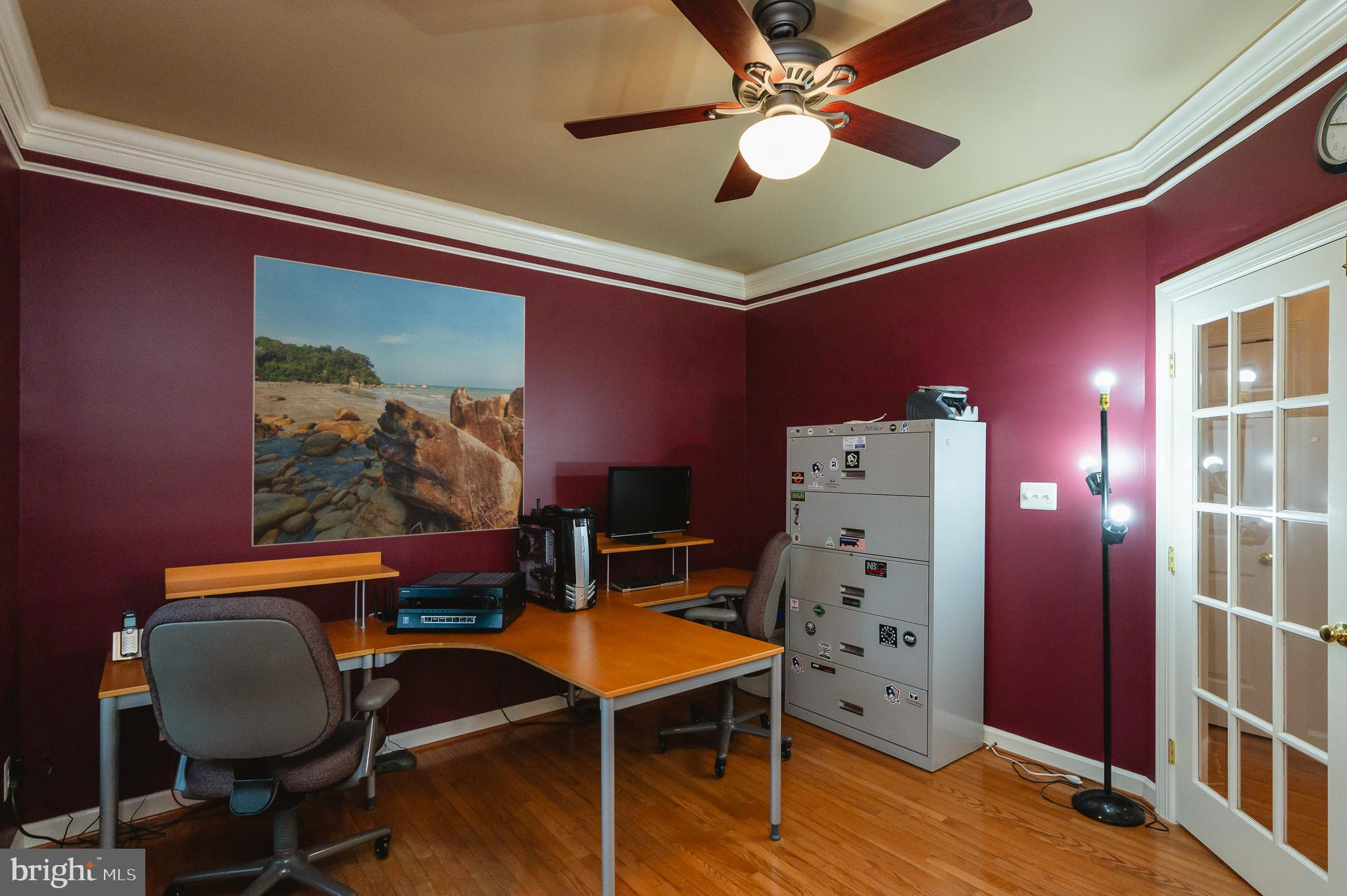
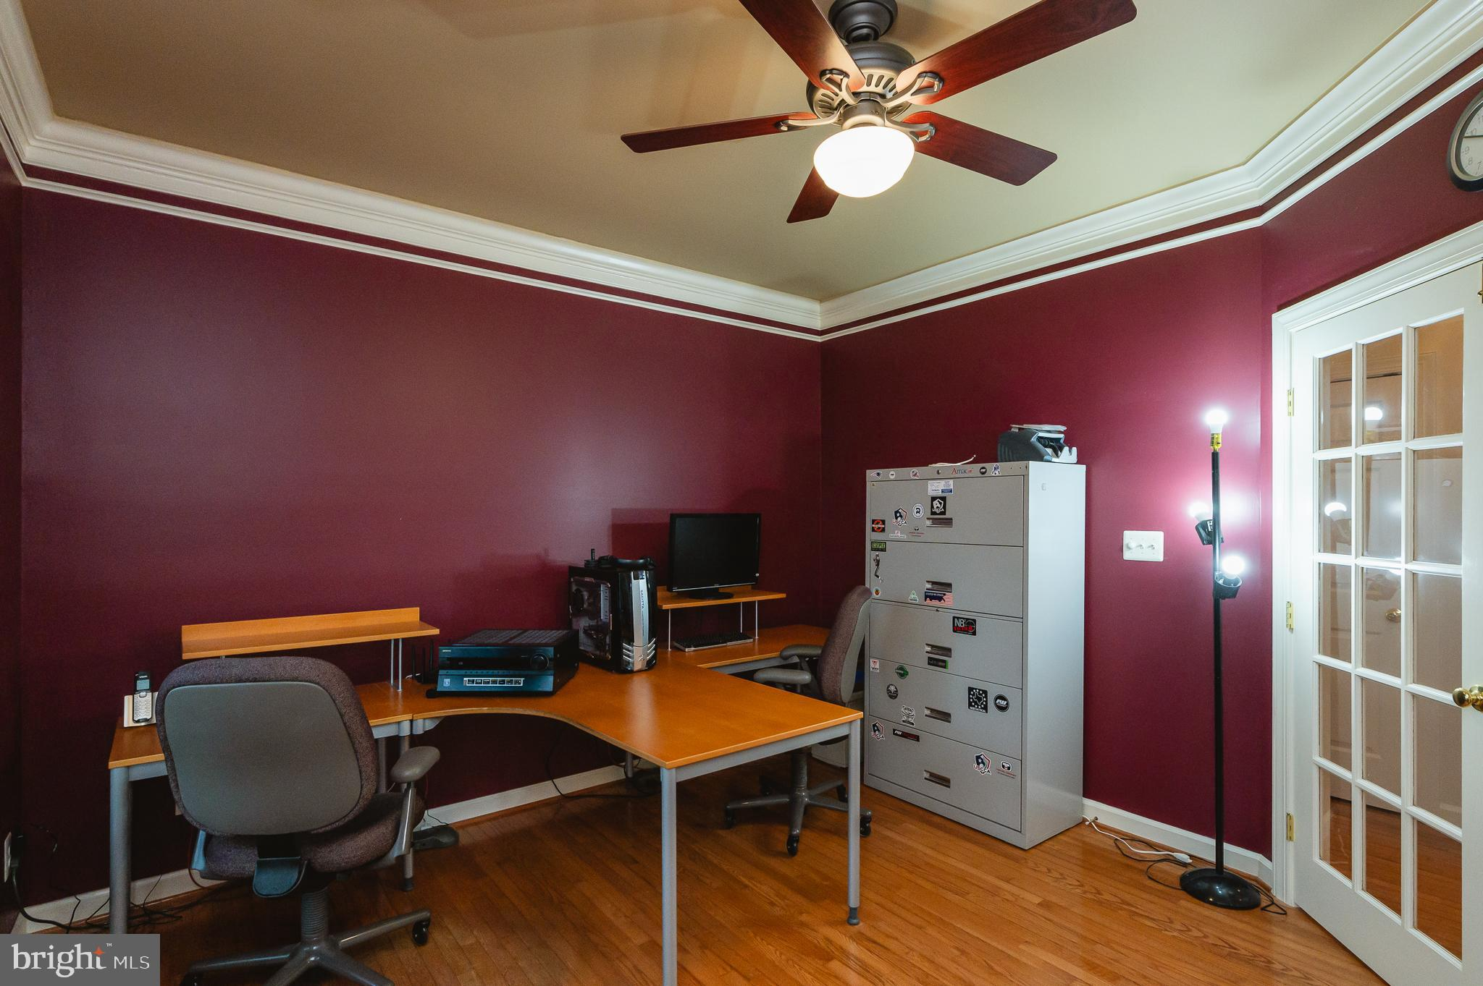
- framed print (404, 407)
